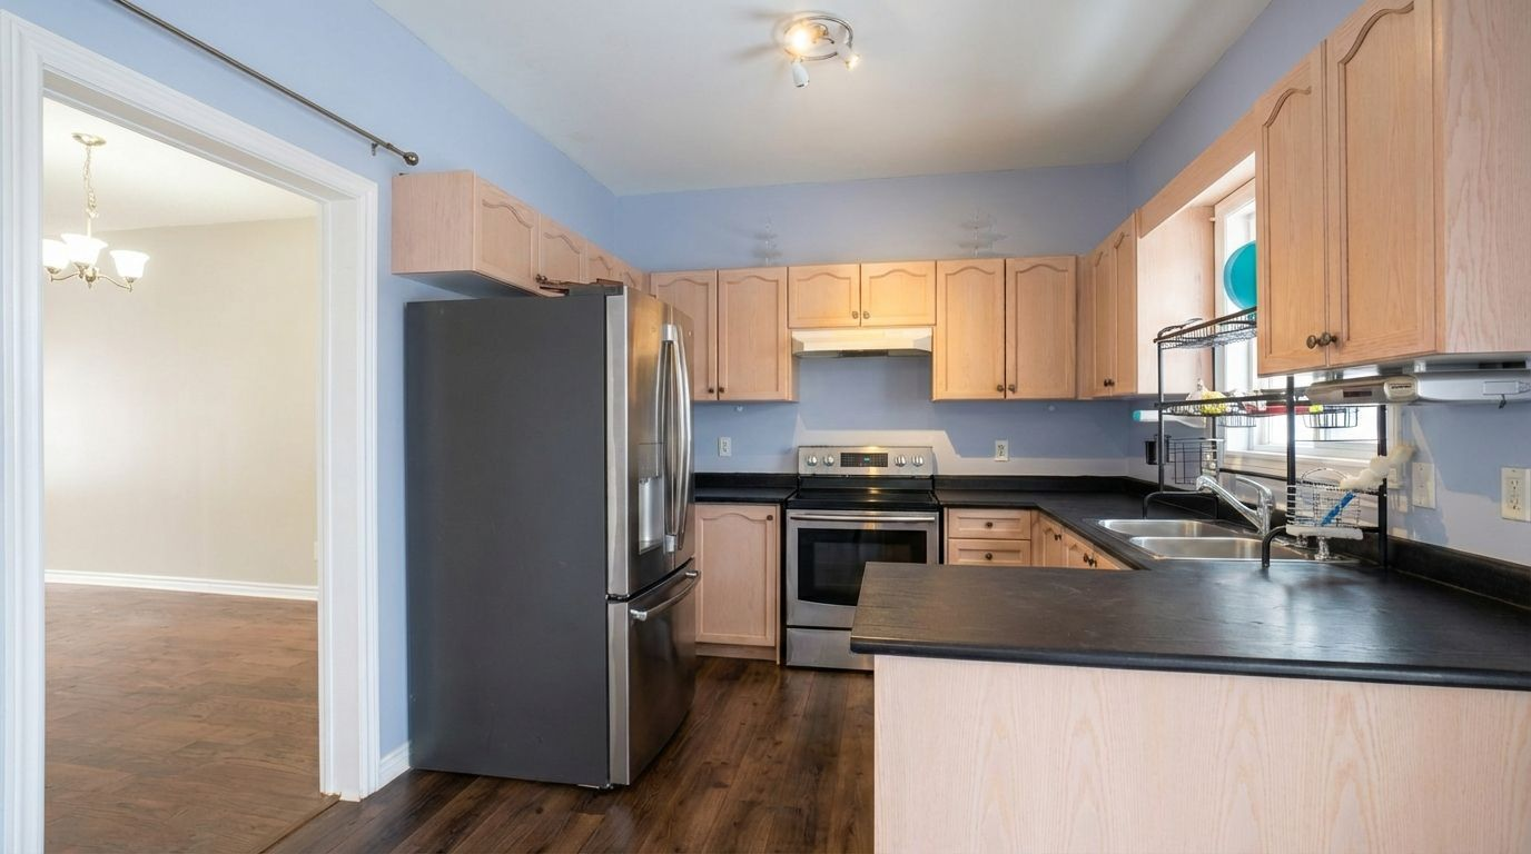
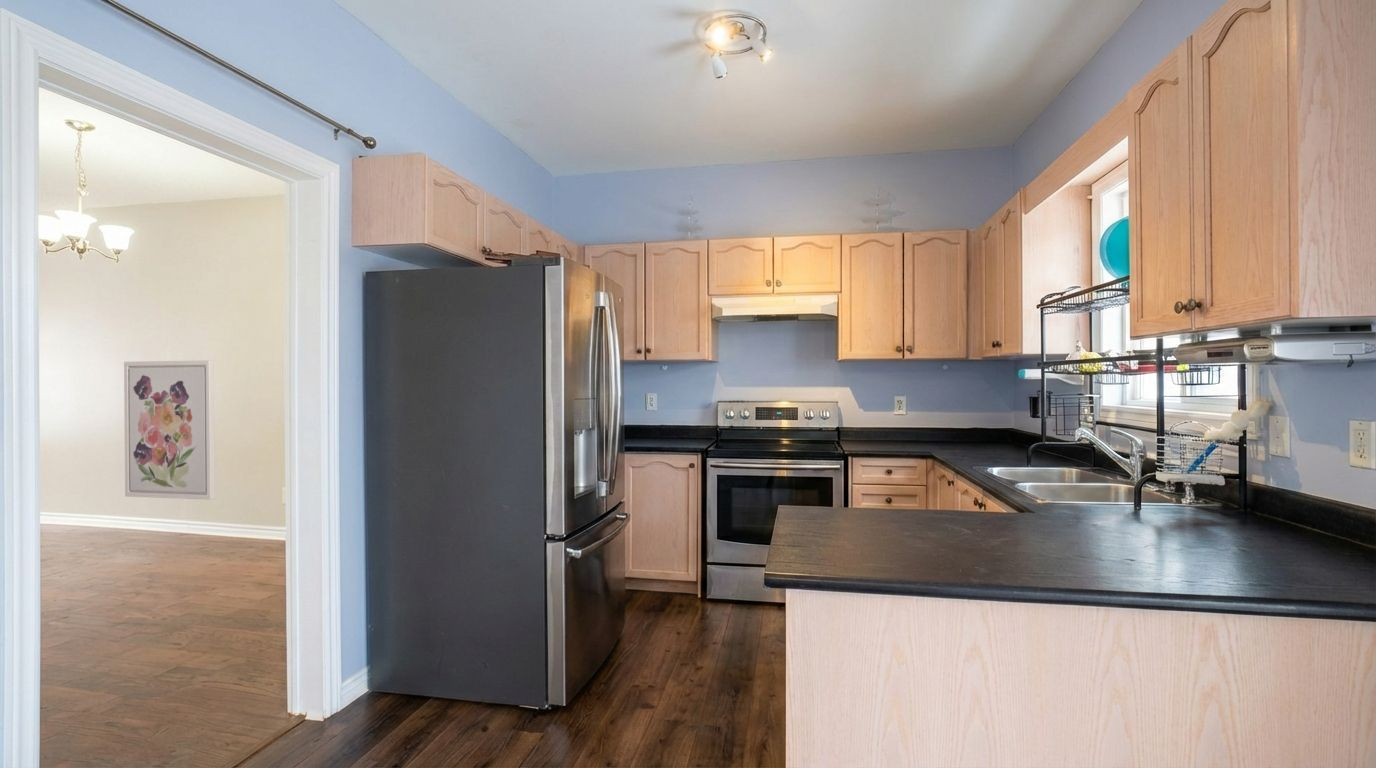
+ wall art (169, 429)
